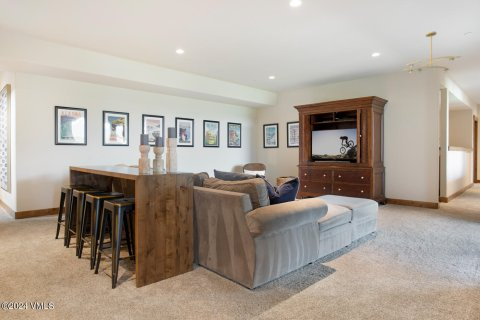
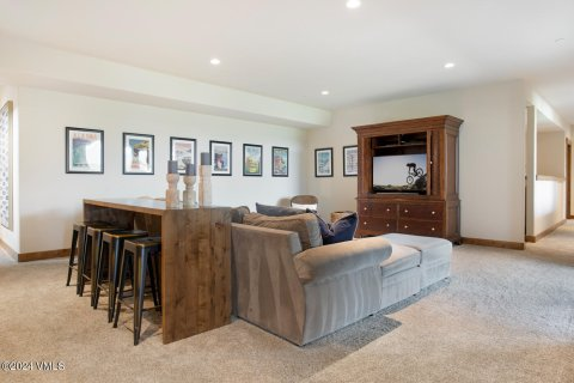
- ceiling light fixture (430, 54)
